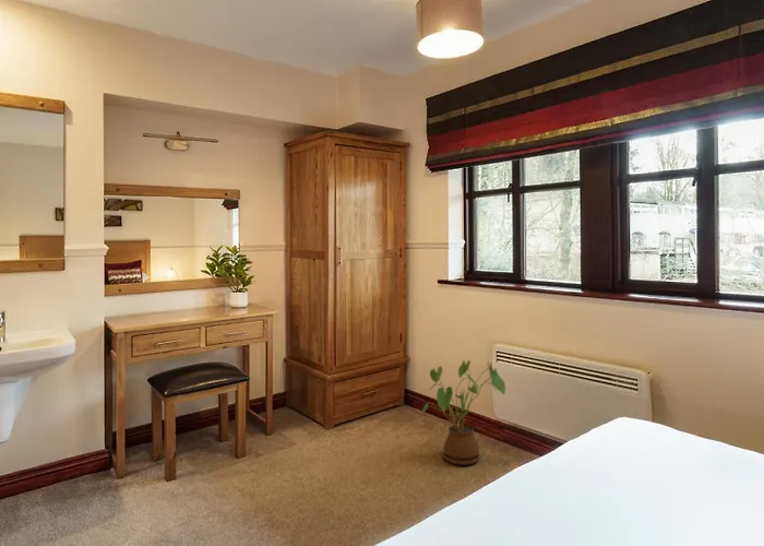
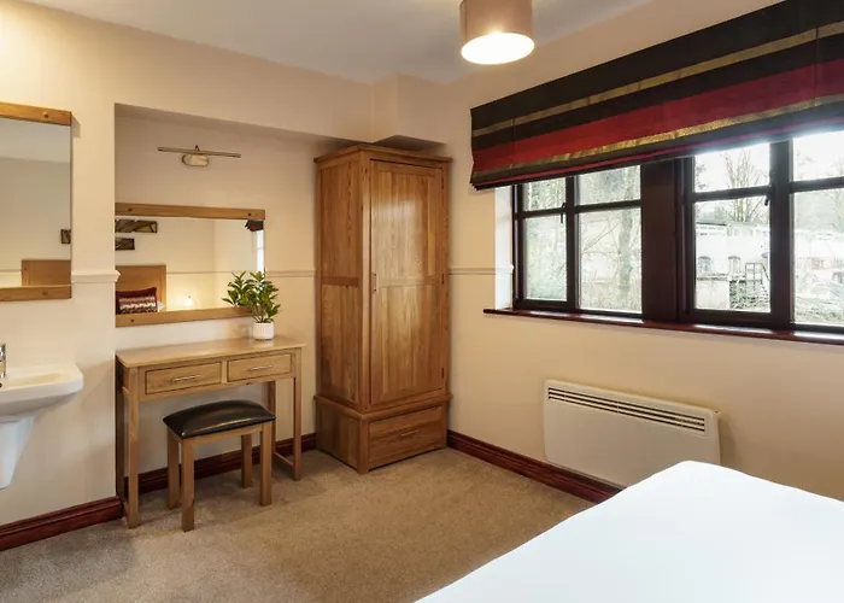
- house plant (462, 412)
